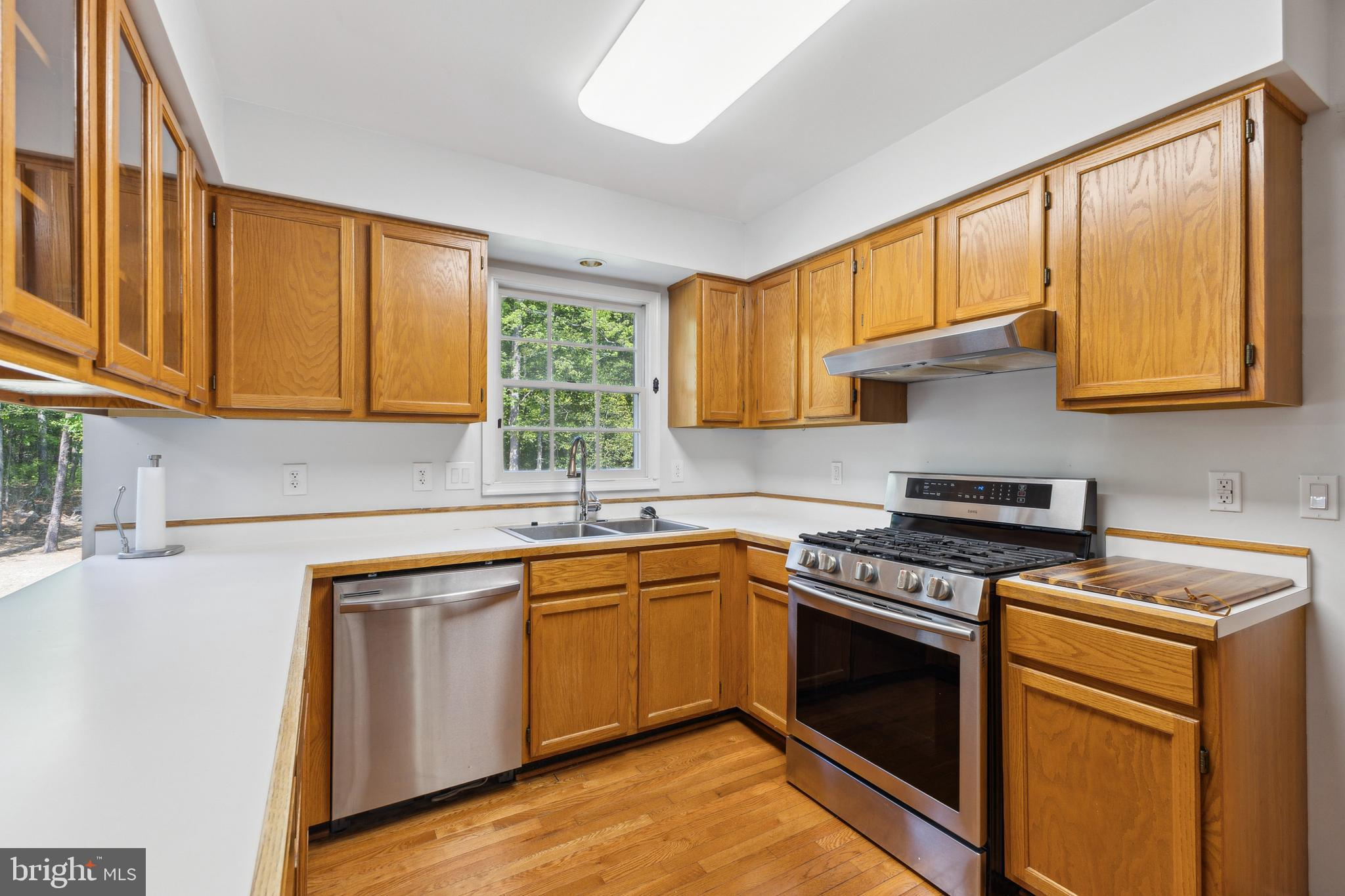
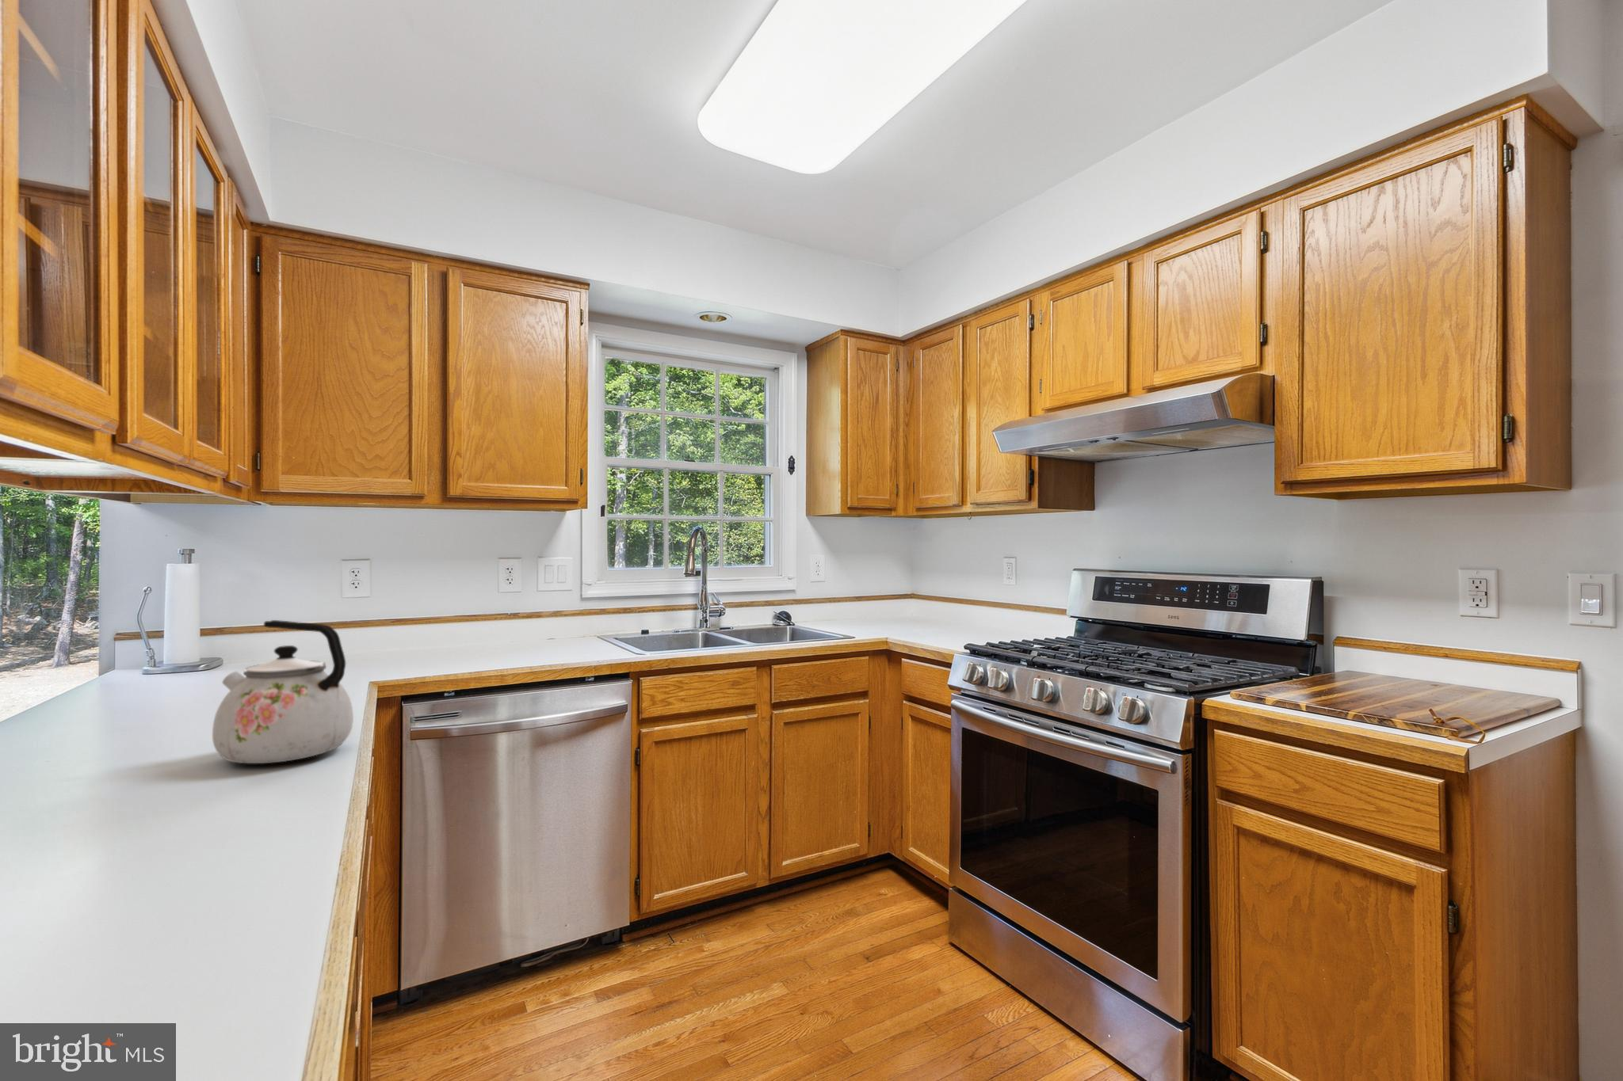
+ kettle (284, 688)
